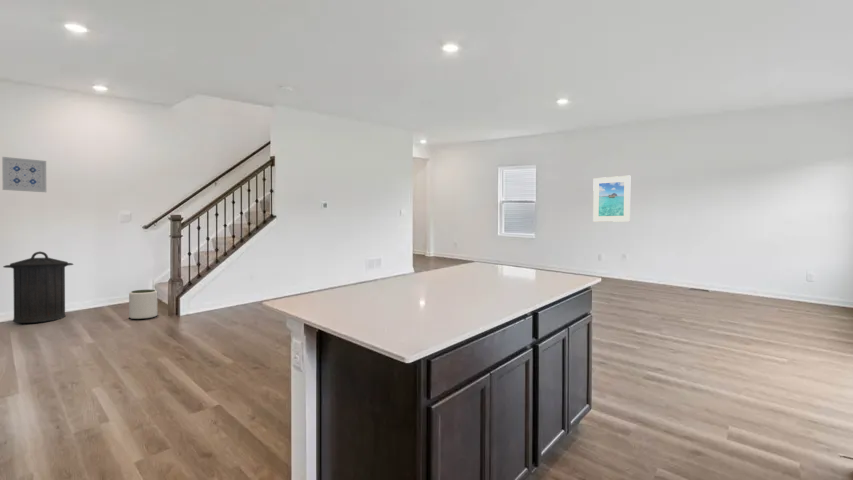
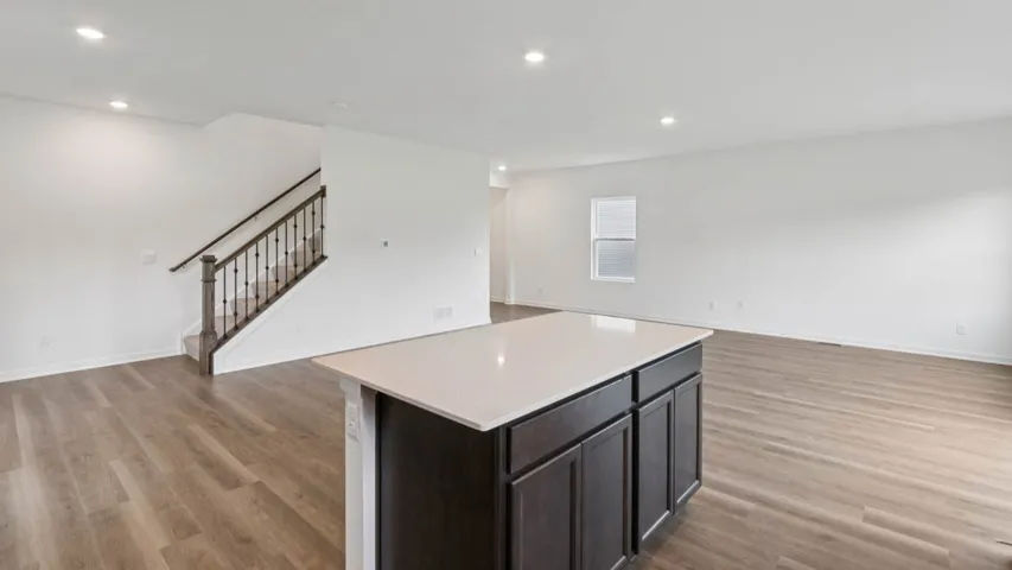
- wall art (24, 175)
- trash can (39, 285)
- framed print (611, 199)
- plant pot (143, 304)
